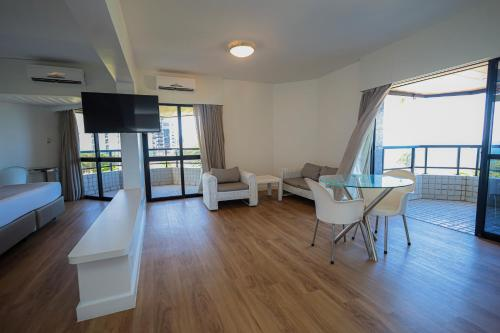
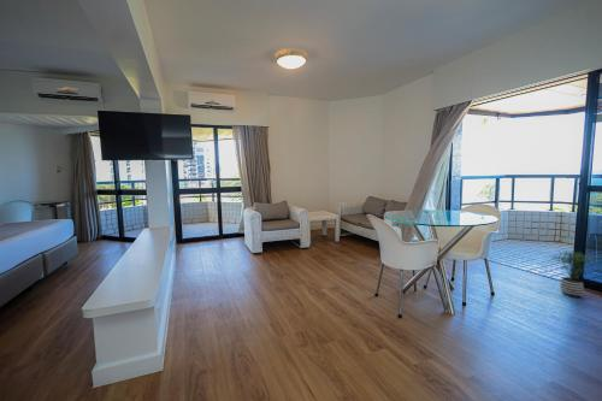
+ potted plant (571, 272)
